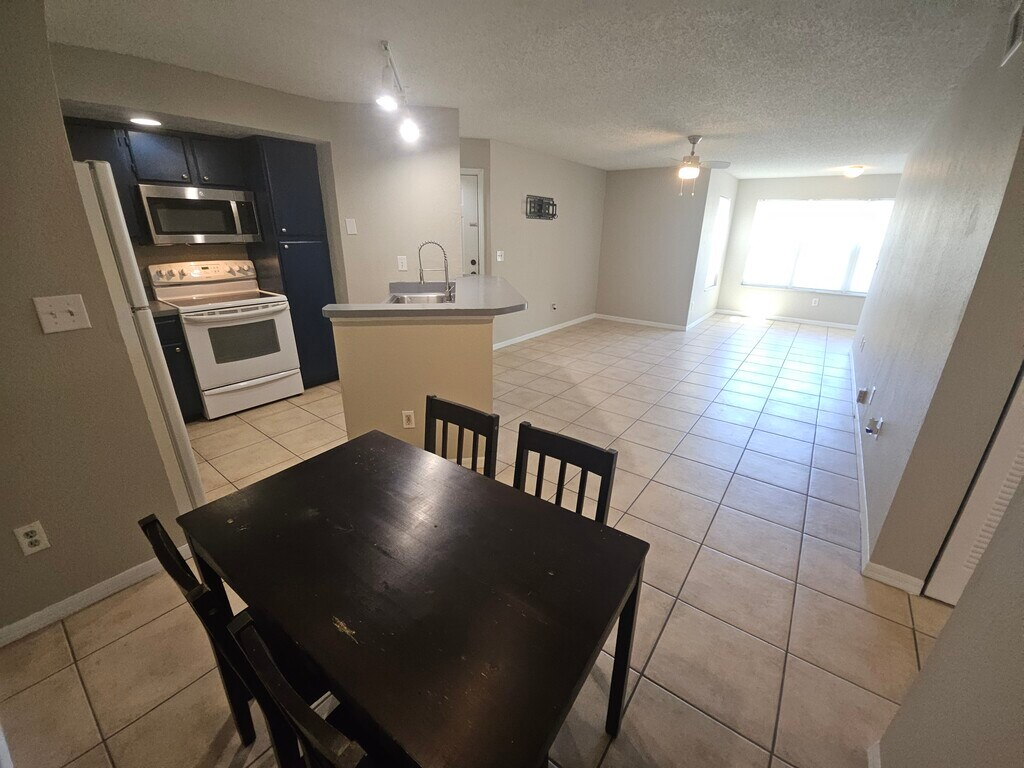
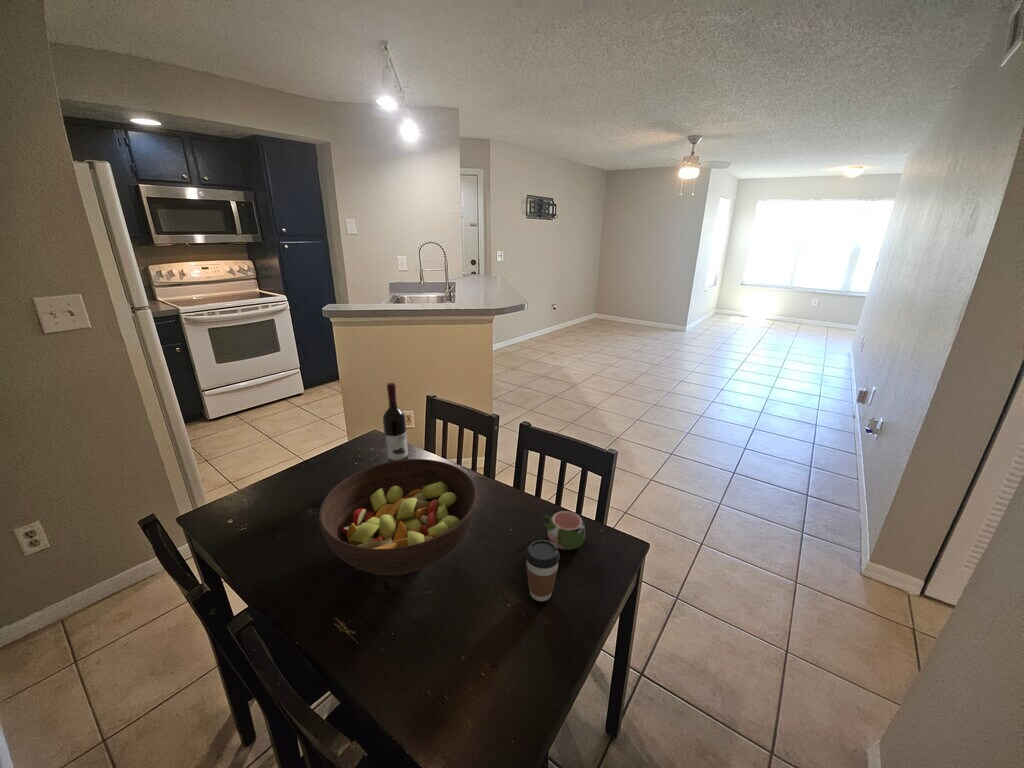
+ coffee cup (541, 571)
+ wine bottle (394, 428)
+ fruit bowl (404, 525)
+ mug (562, 528)
